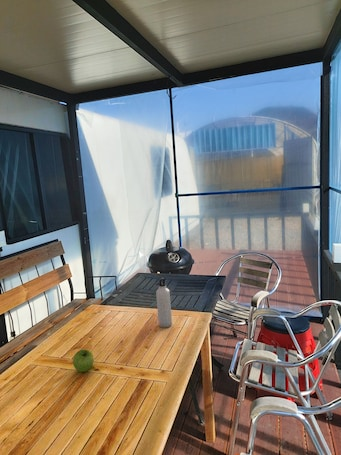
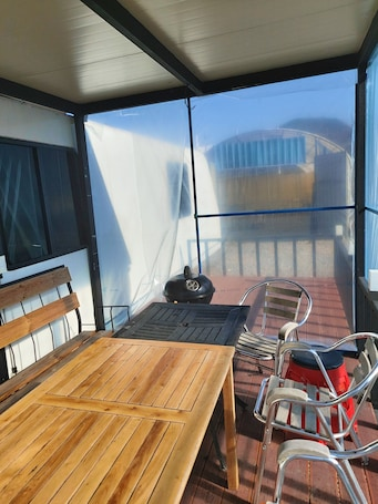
- fruit (83, 360)
- water bottle (163, 301)
